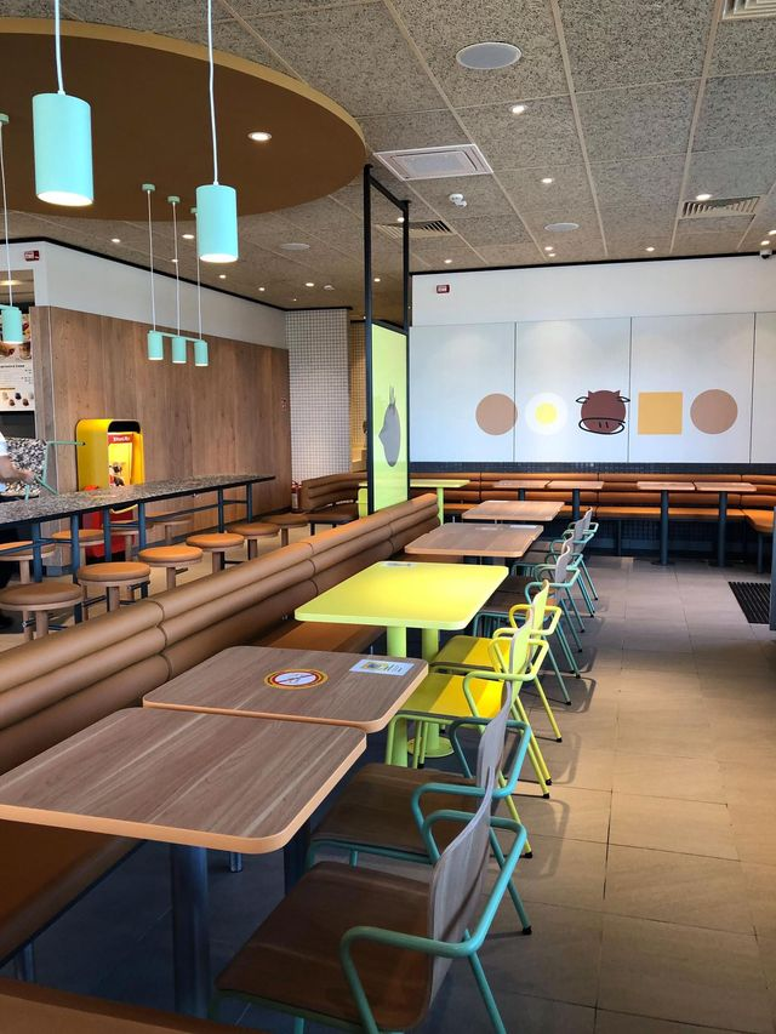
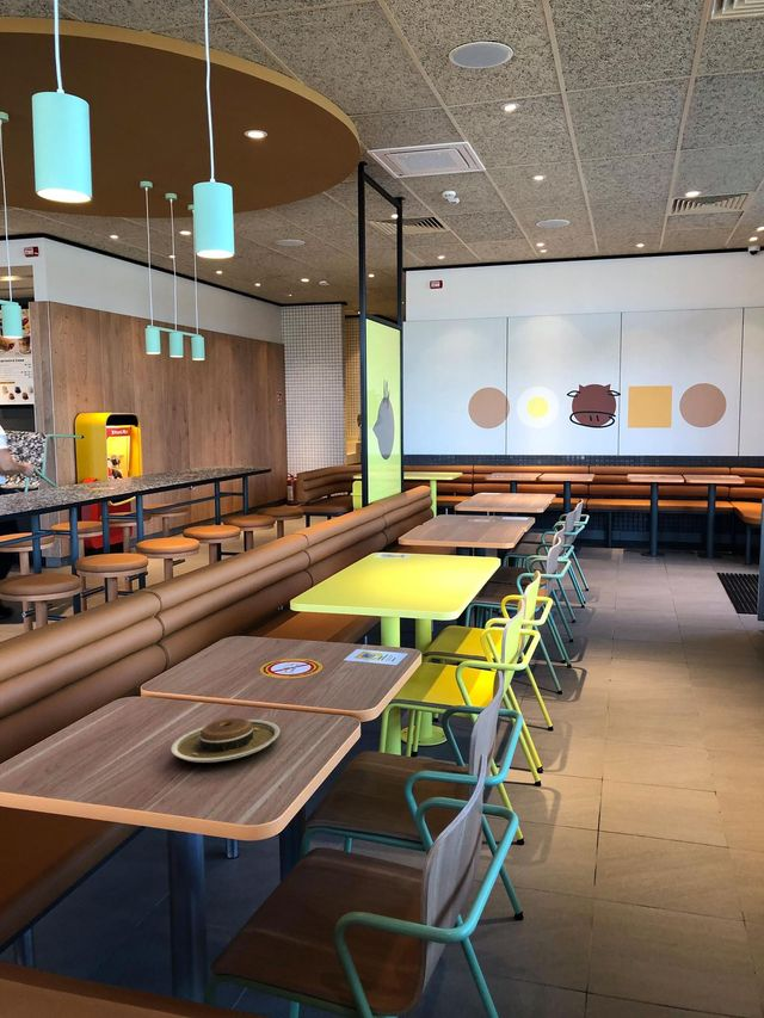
+ plate (227, 735)
